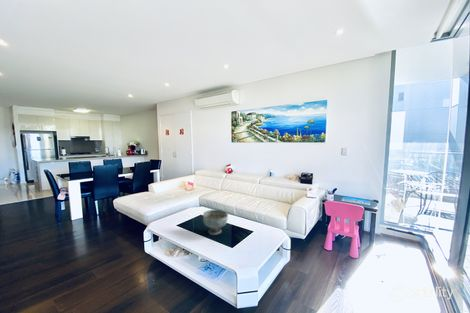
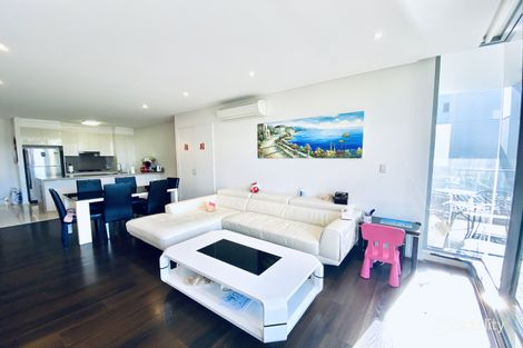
- decorative bowl (215, 222)
